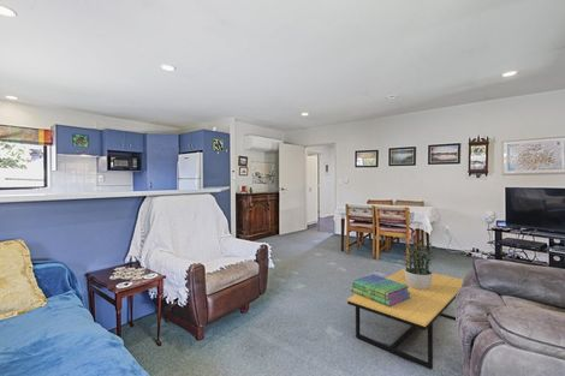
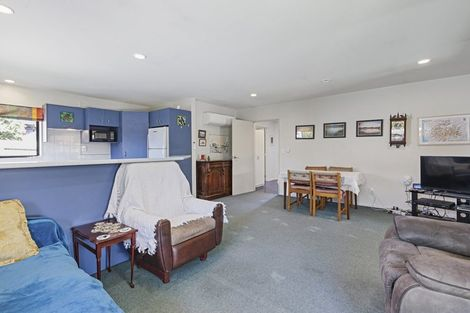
- potted plant (420, 263)
- coffee table (412, 309)
- stack of books (379, 288)
